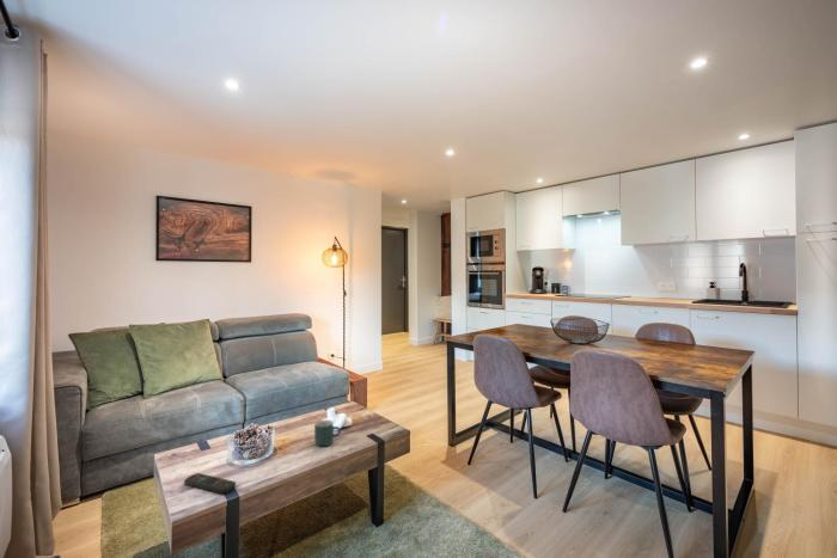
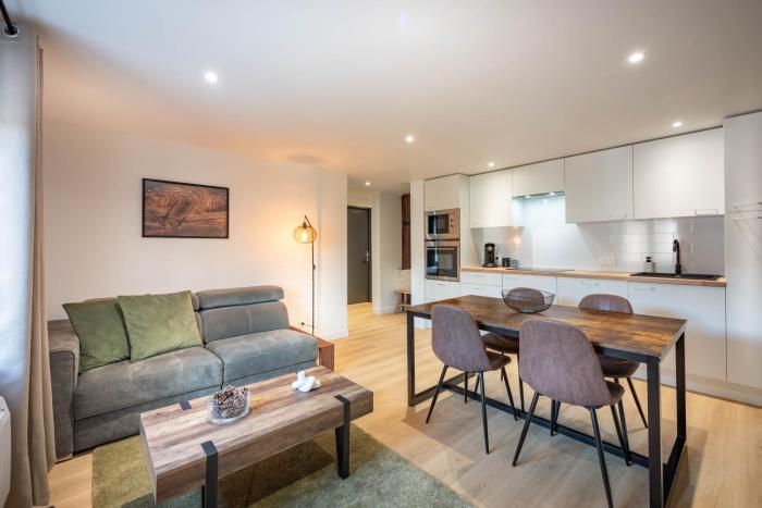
- mug (326, 431)
- remote control (209, 483)
